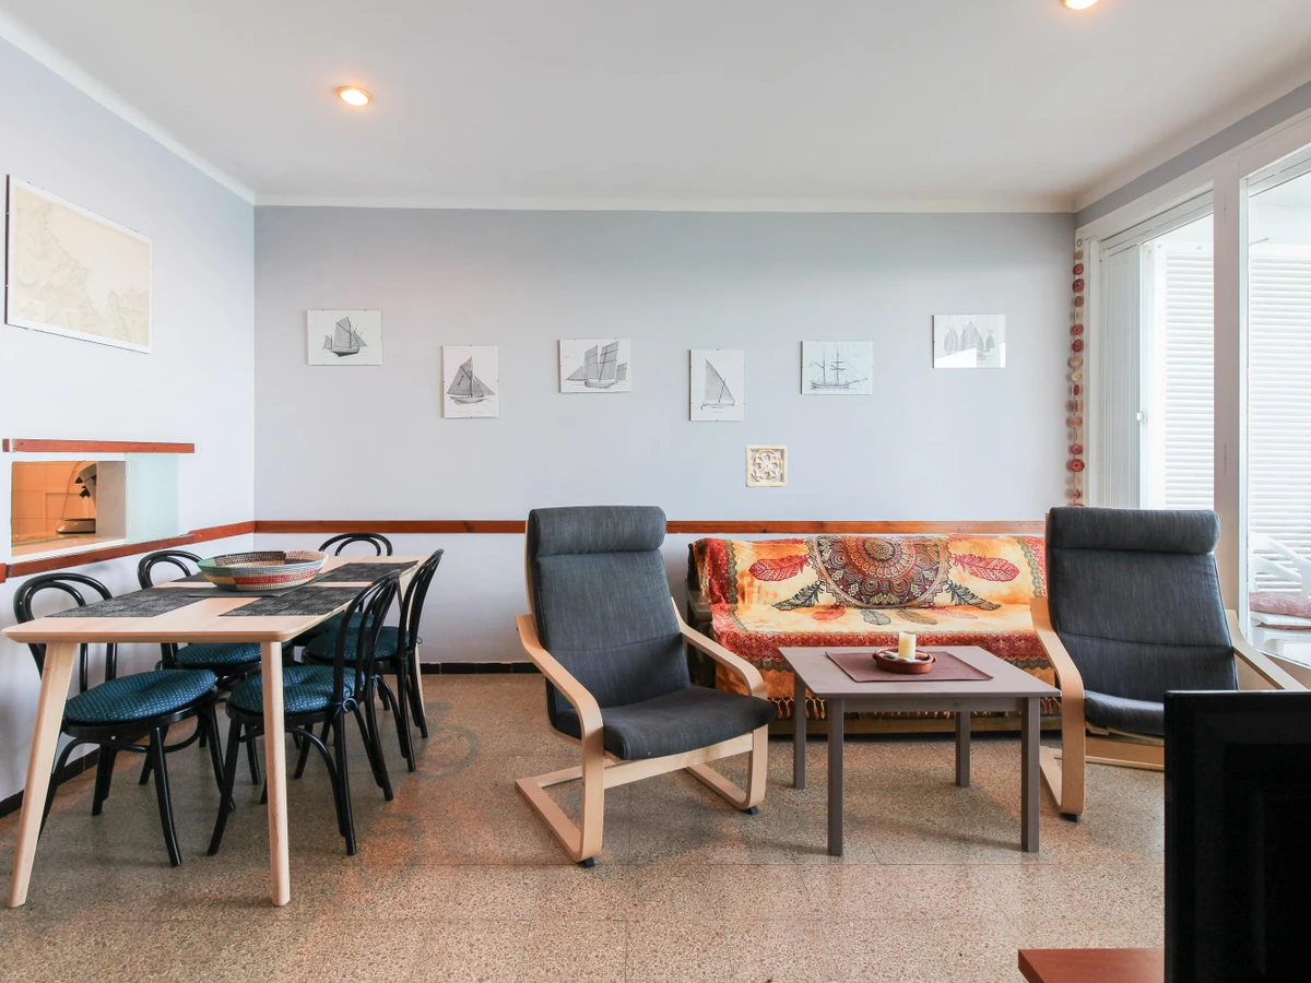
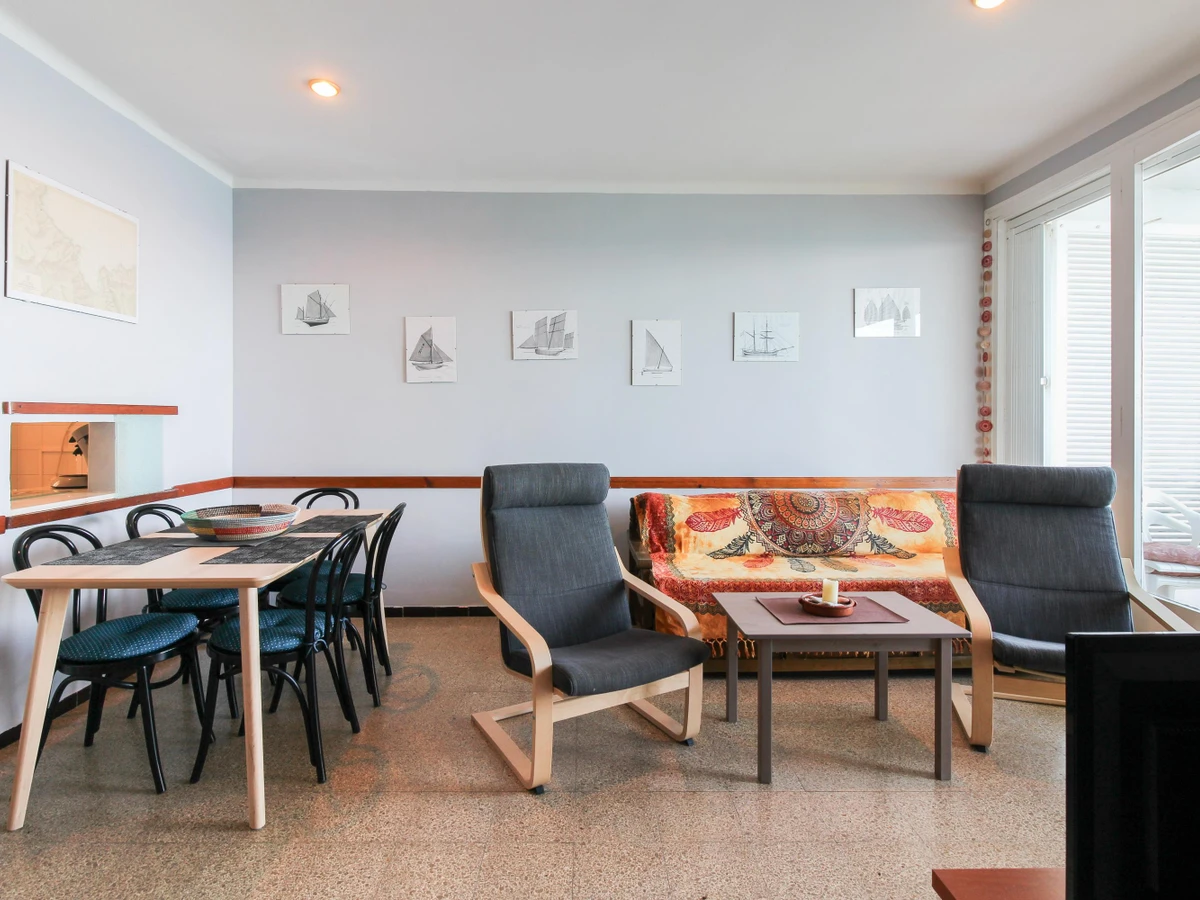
- wall ornament (766, 466)
